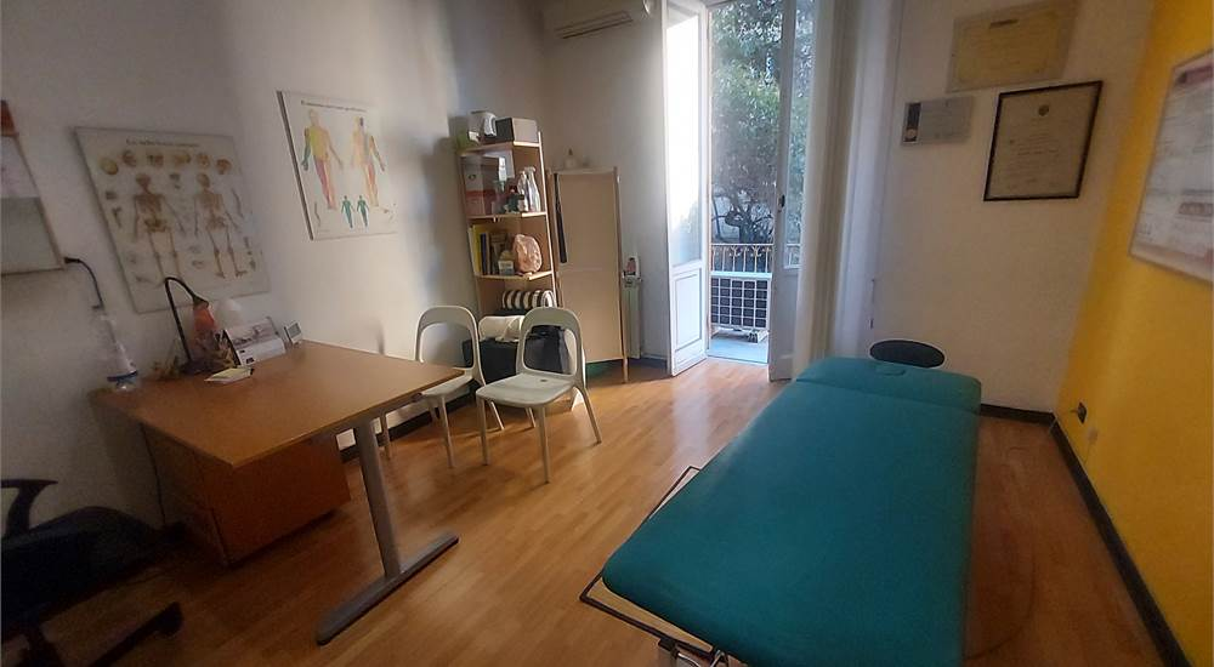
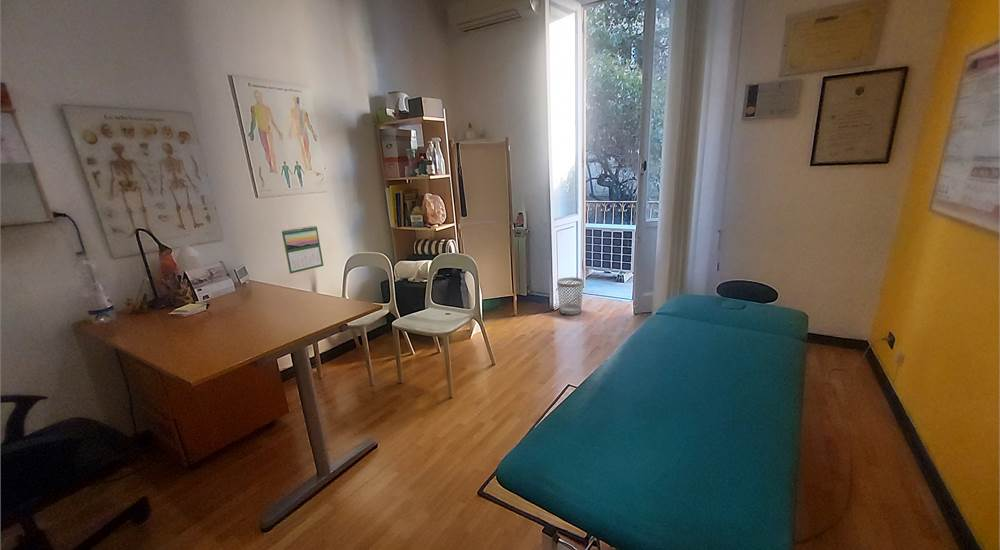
+ calendar (303, 248)
+ wastebasket (570, 295)
